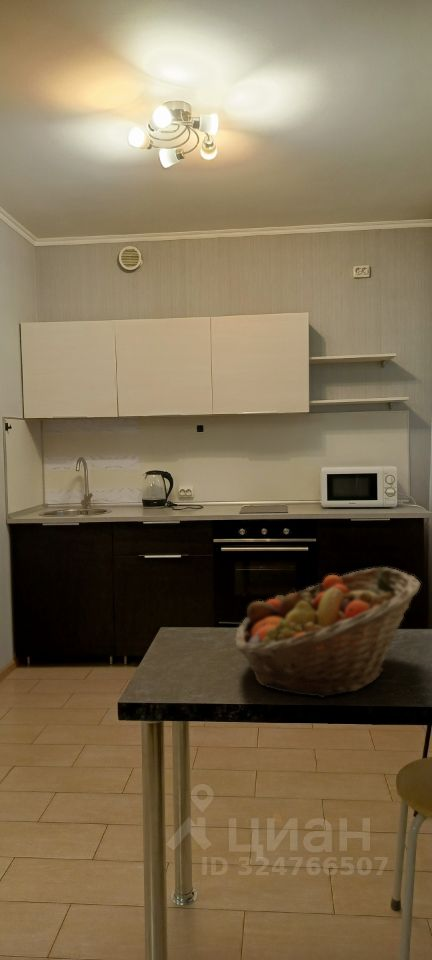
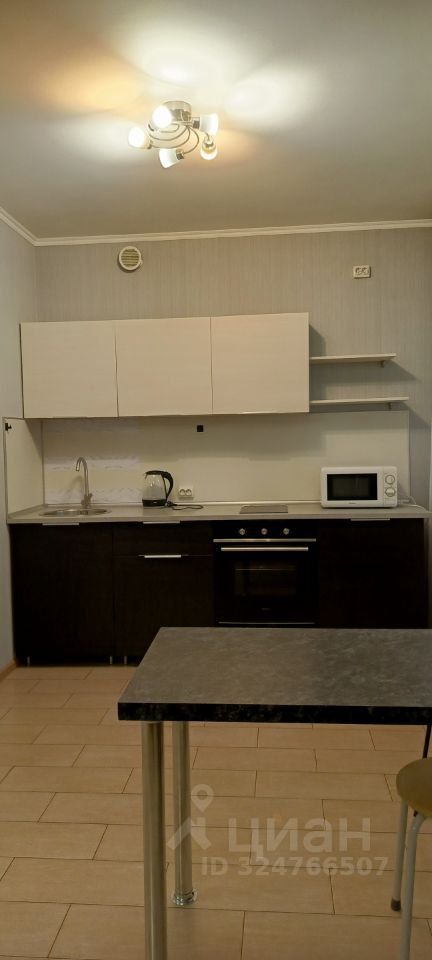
- fruit basket (325, 624)
